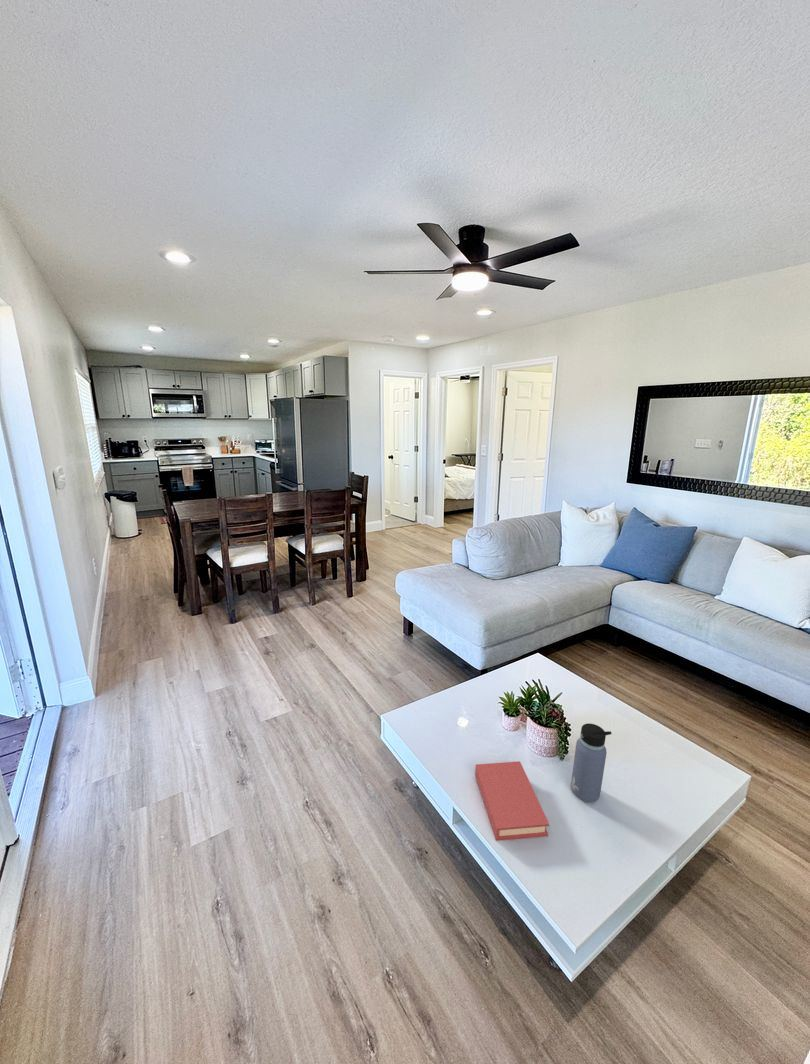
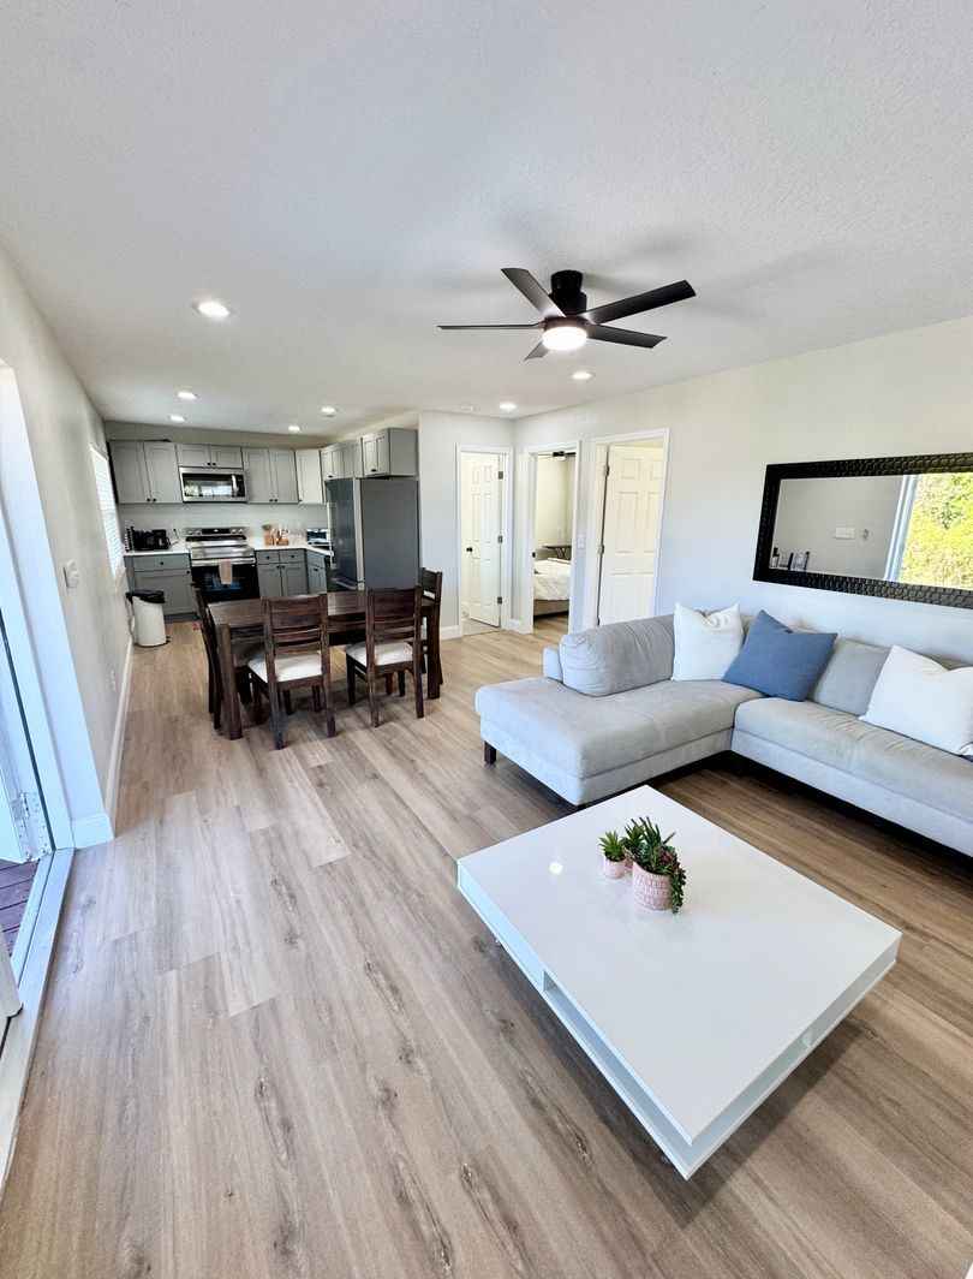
- book (509, 797)
- water bottle (590, 758)
